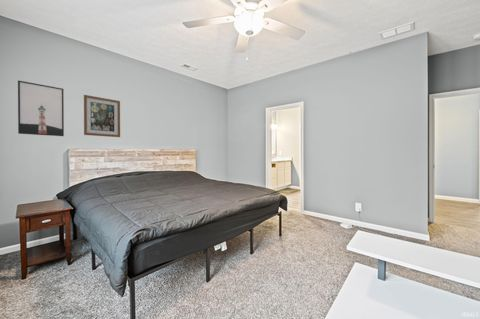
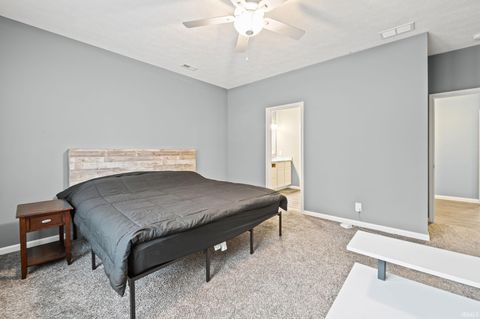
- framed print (42, 109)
- wall art (102, 117)
